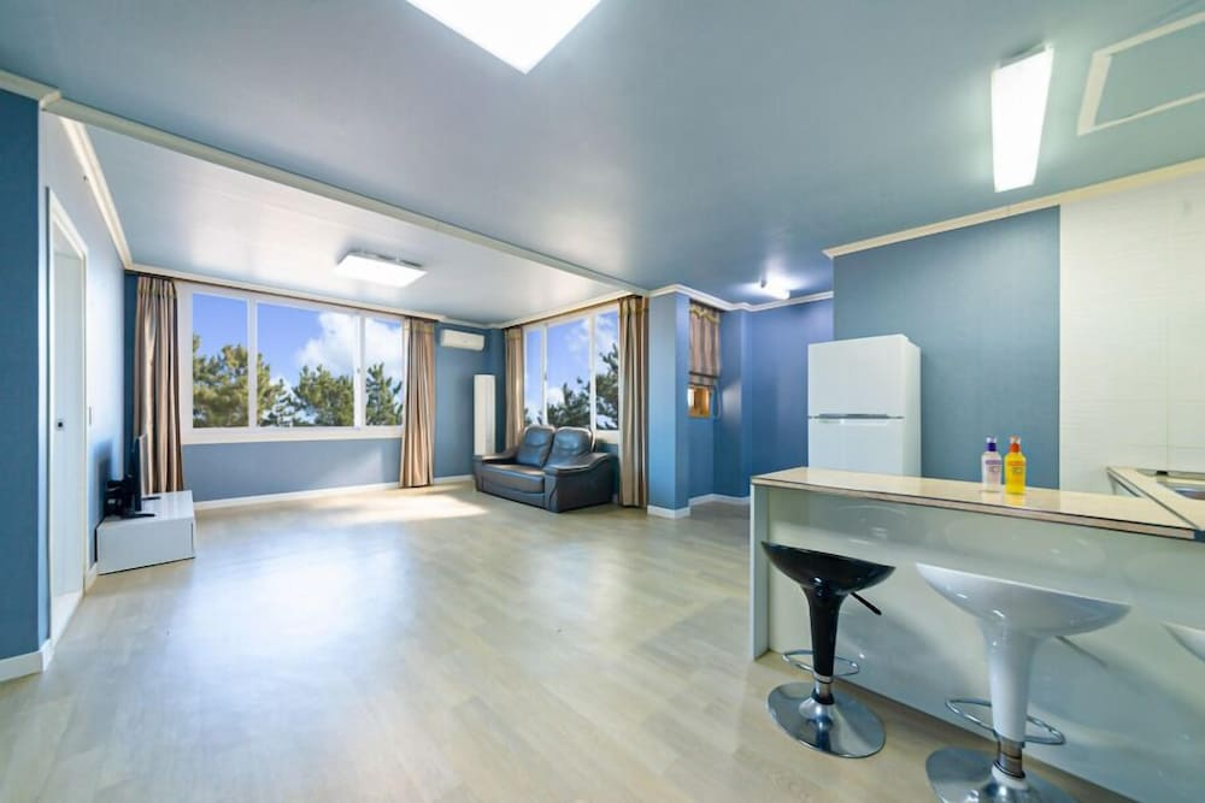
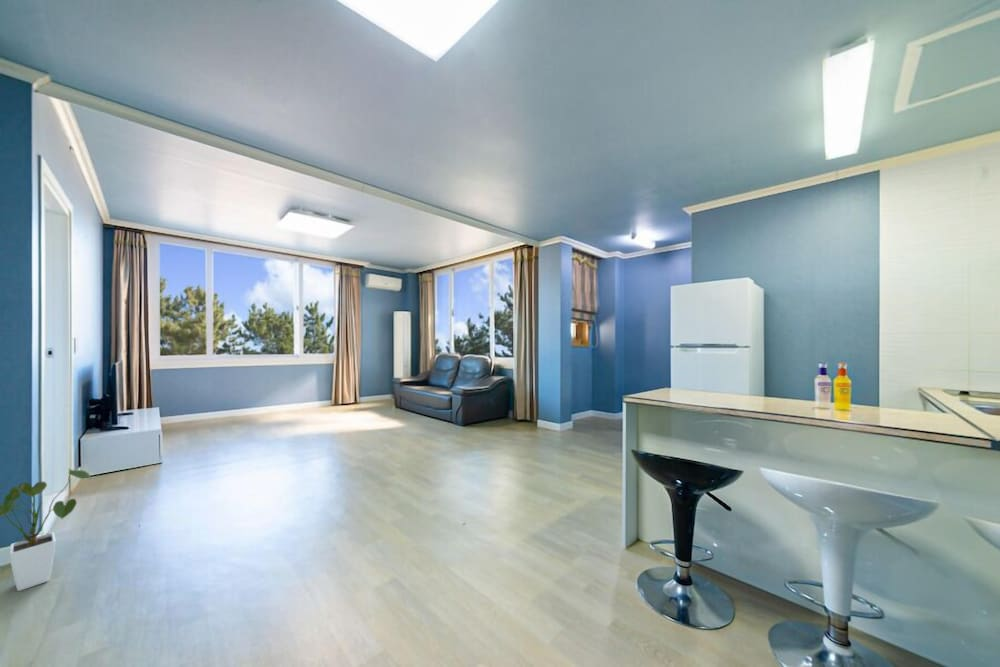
+ house plant (42, 526)
